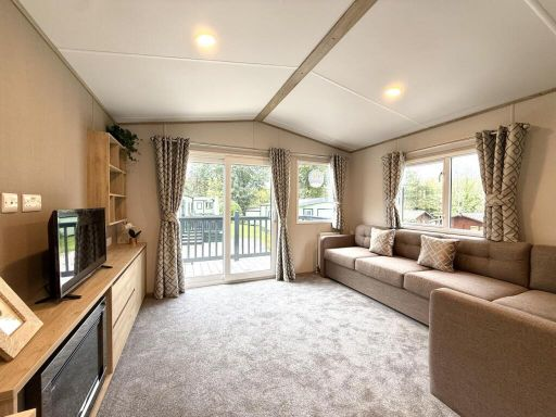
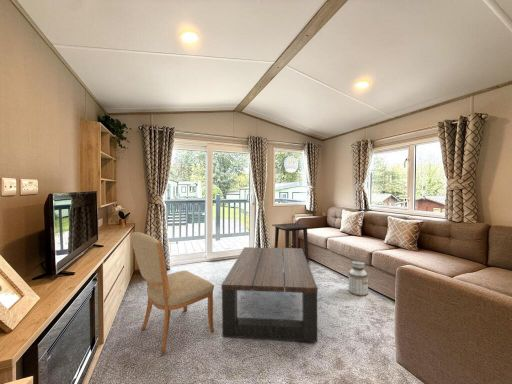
+ planter (358, 277)
+ side table (288, 243)
+ chair (170, 280)
+ coffee table (271, 282)
